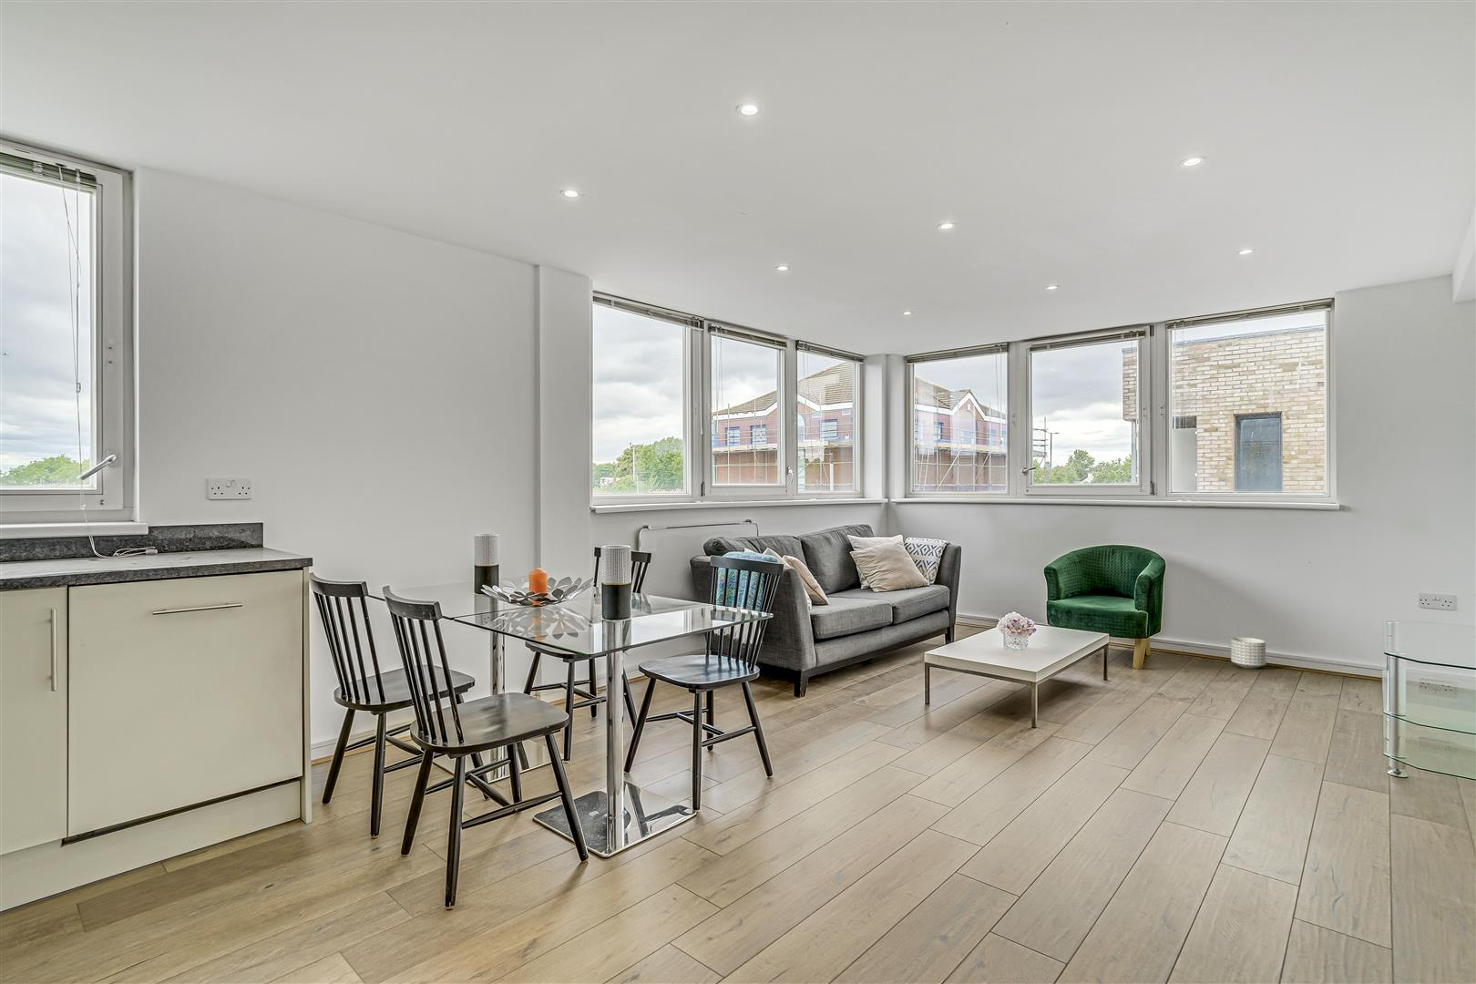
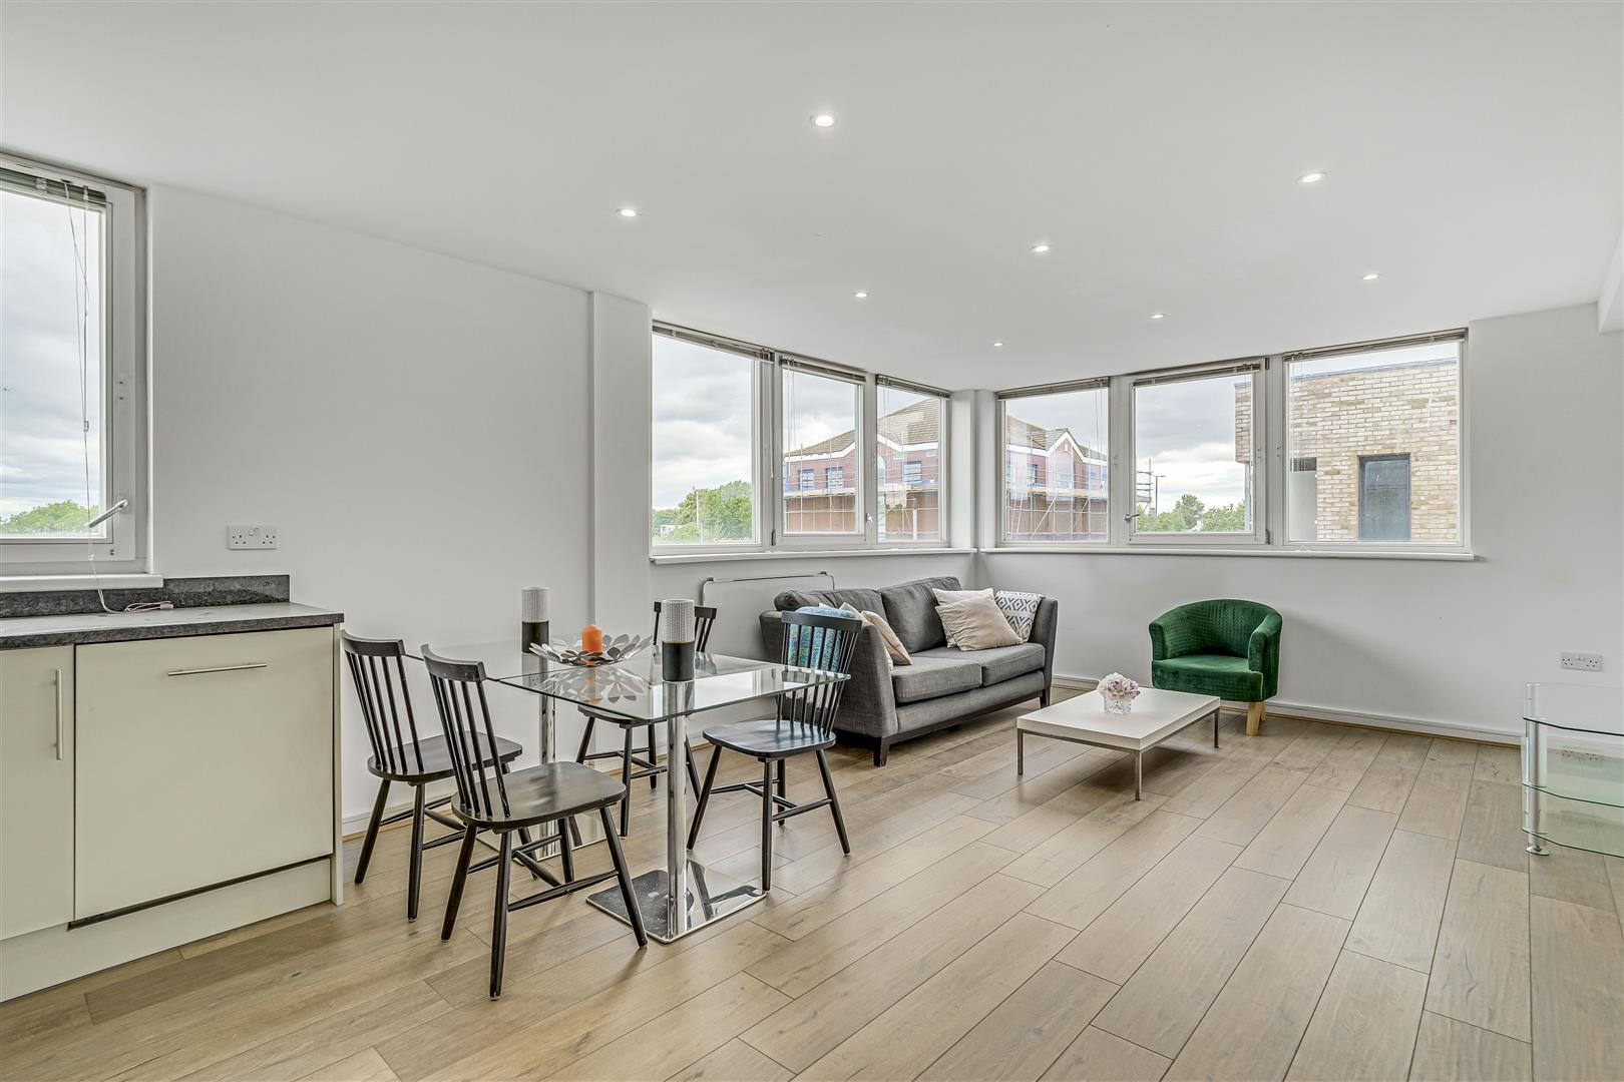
- planter (1248, 653)
